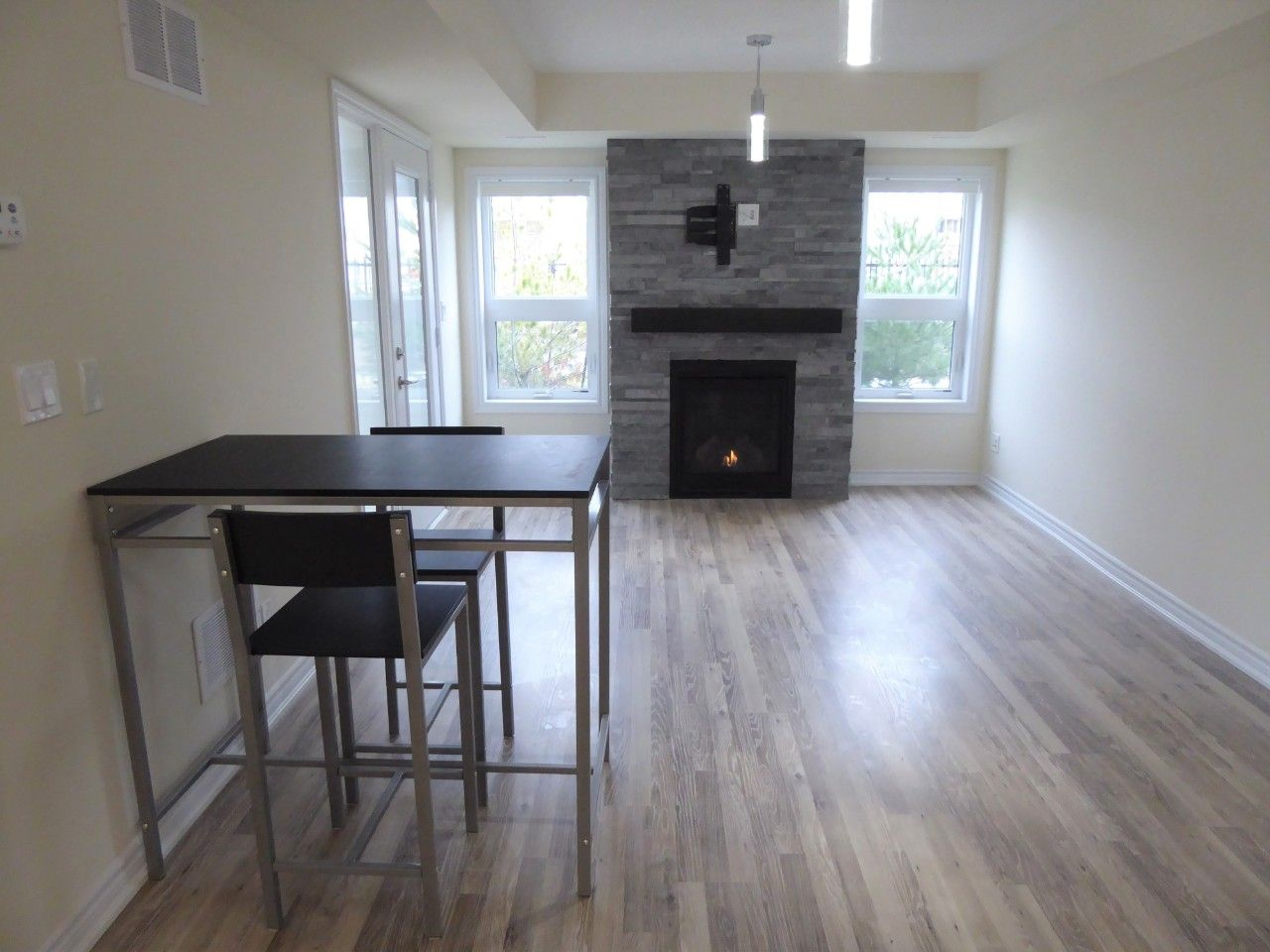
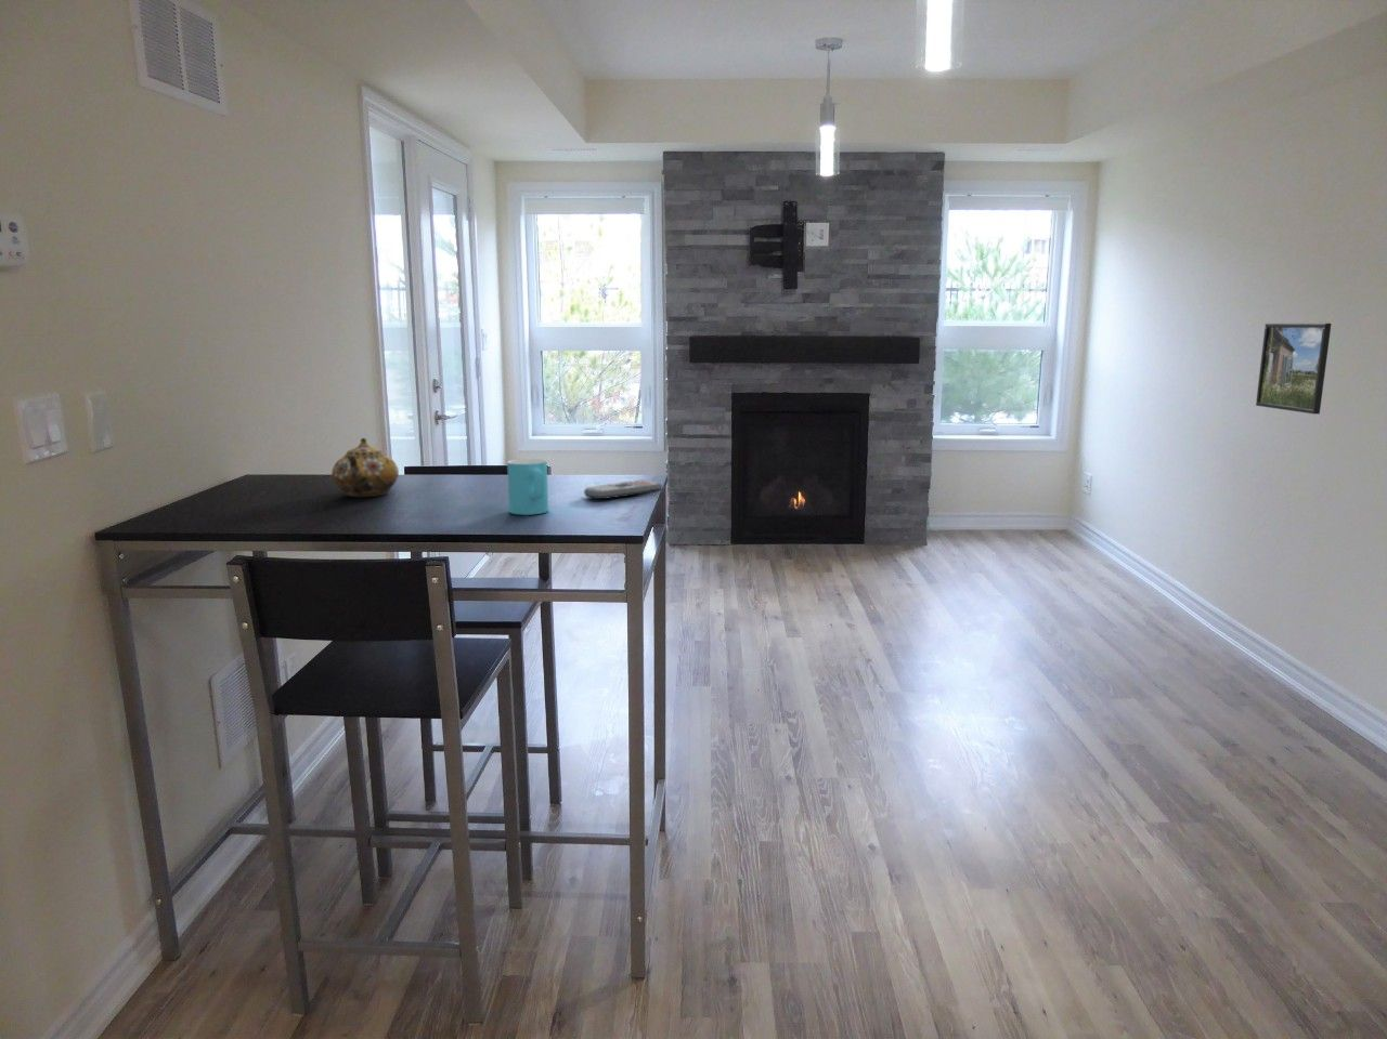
+ cup (526, 487)
+ remote control (623, 489)
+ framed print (1291, 366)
+ teapot (364, 465)
